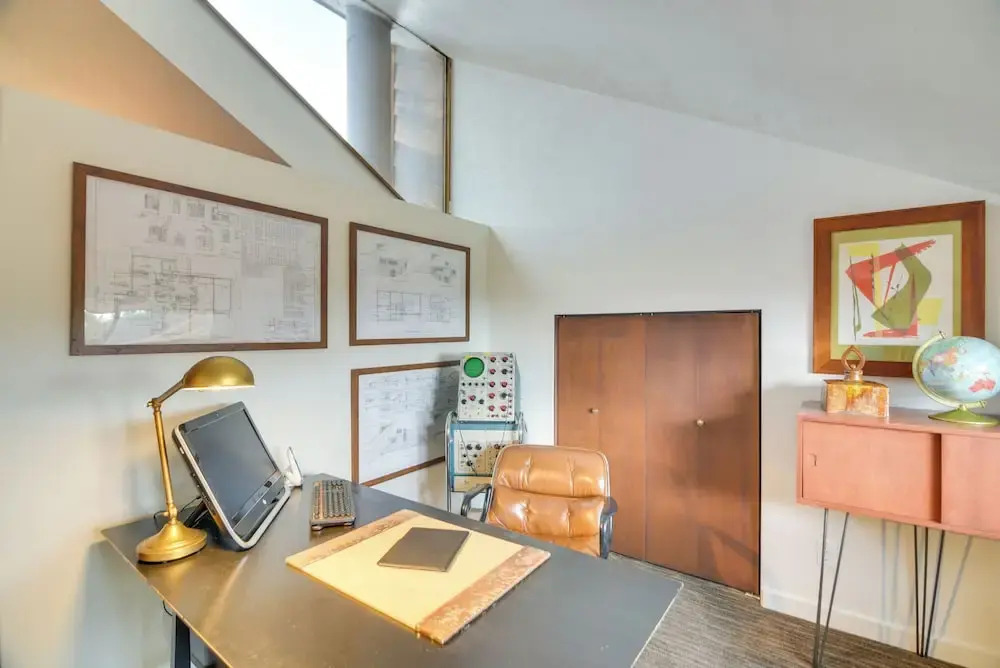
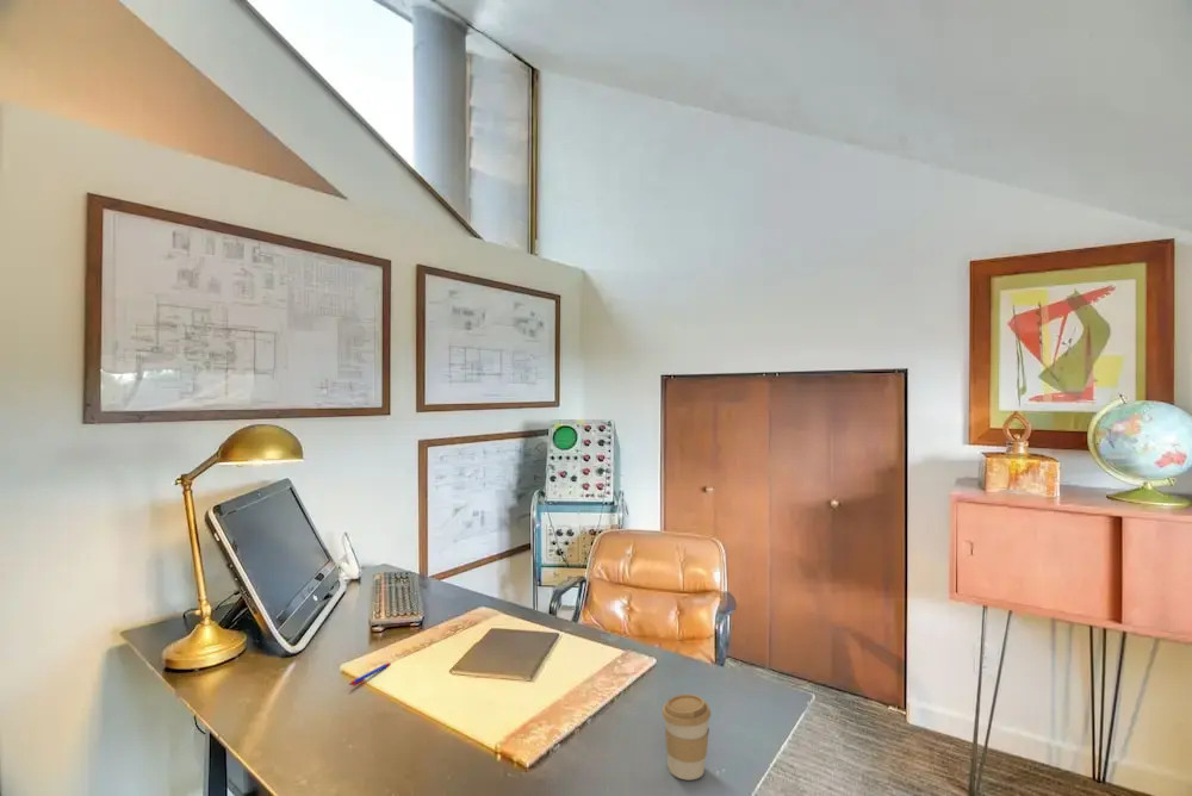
+ coffee cup (685, 734)
+ pen (371, 672)
